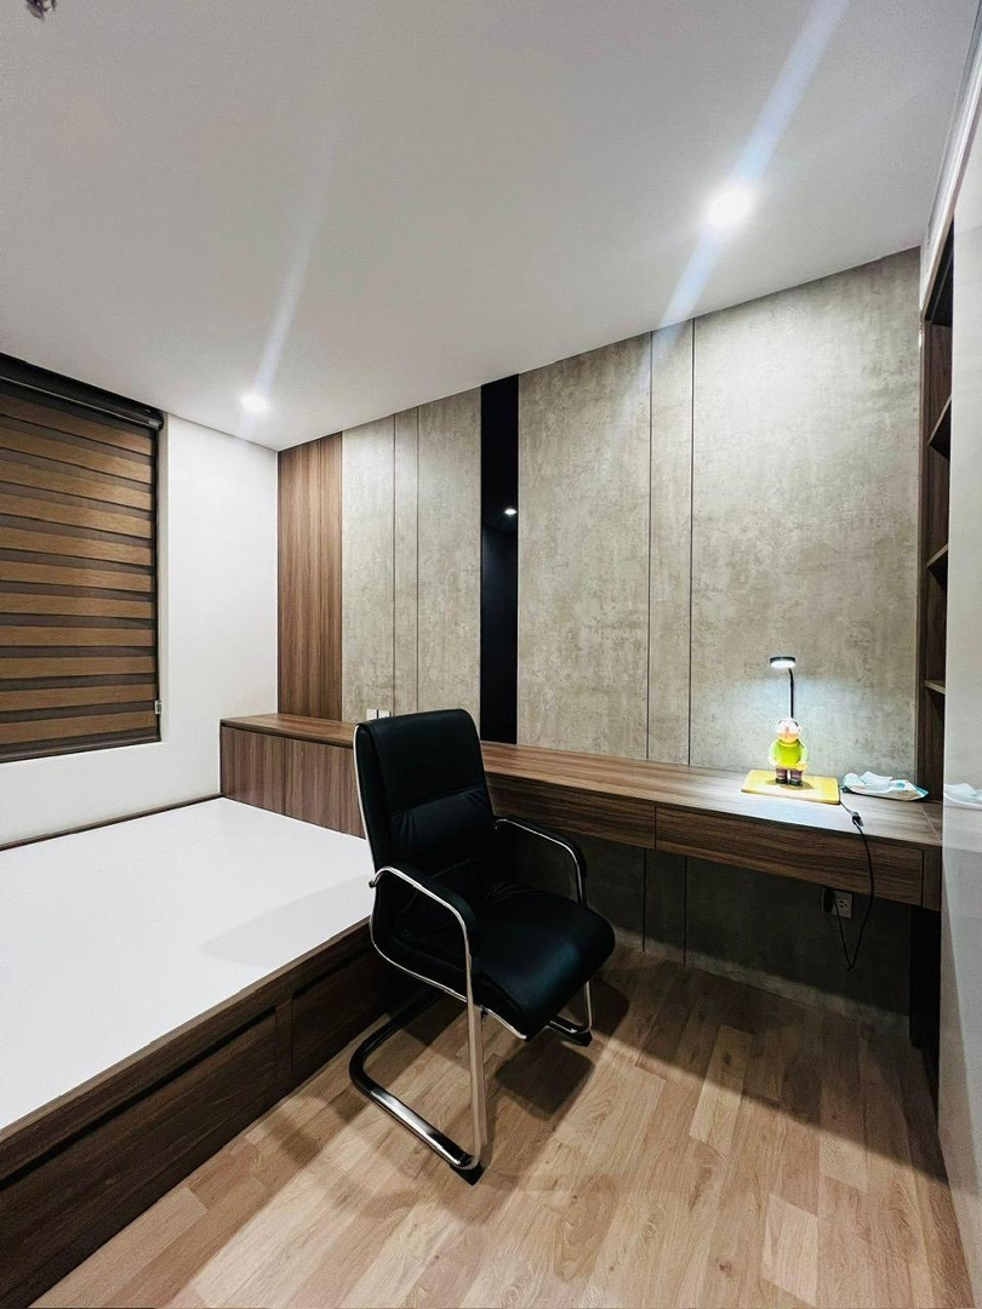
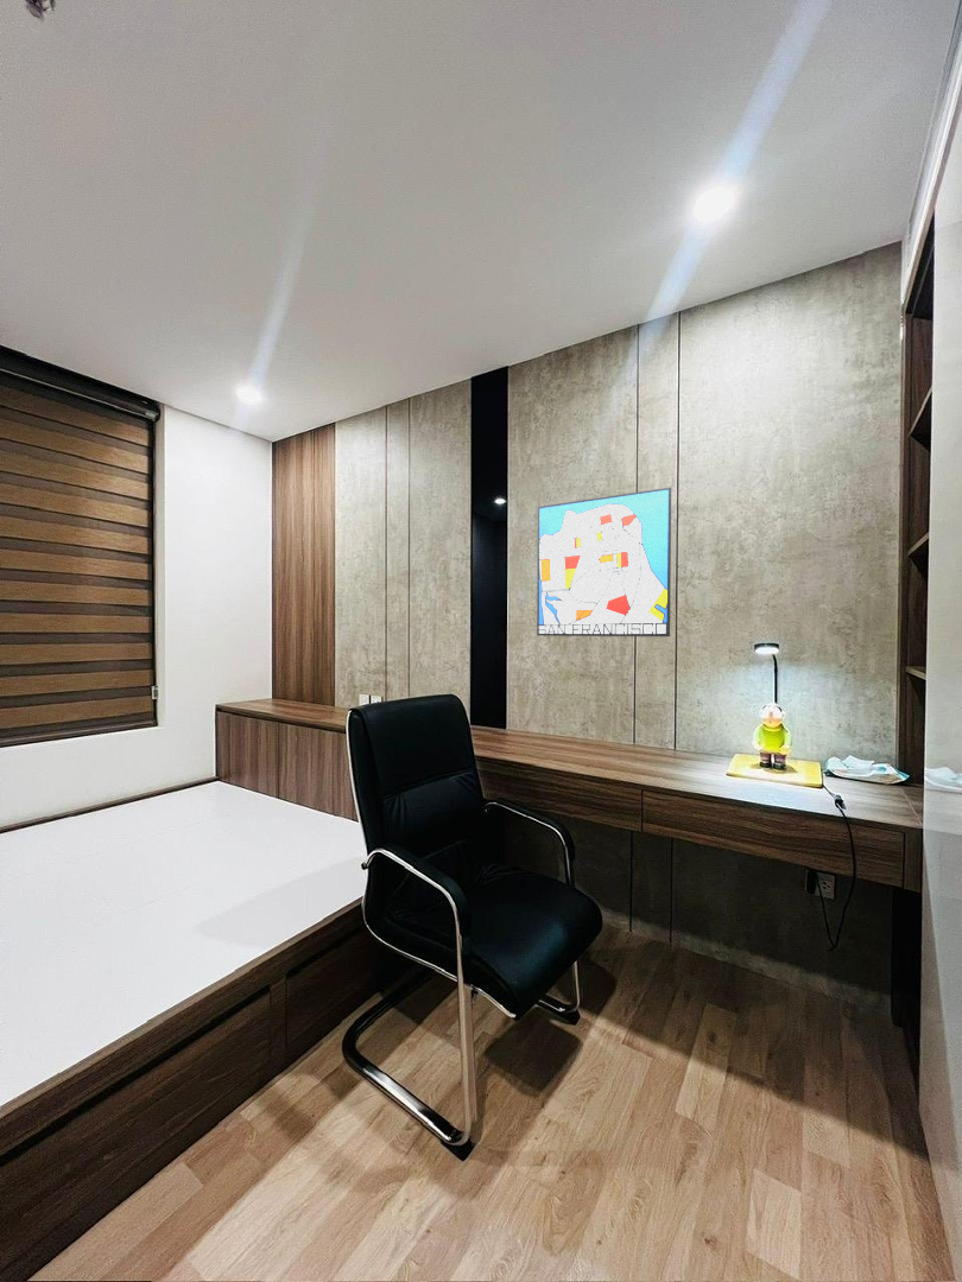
+ wall art (599, 566)
